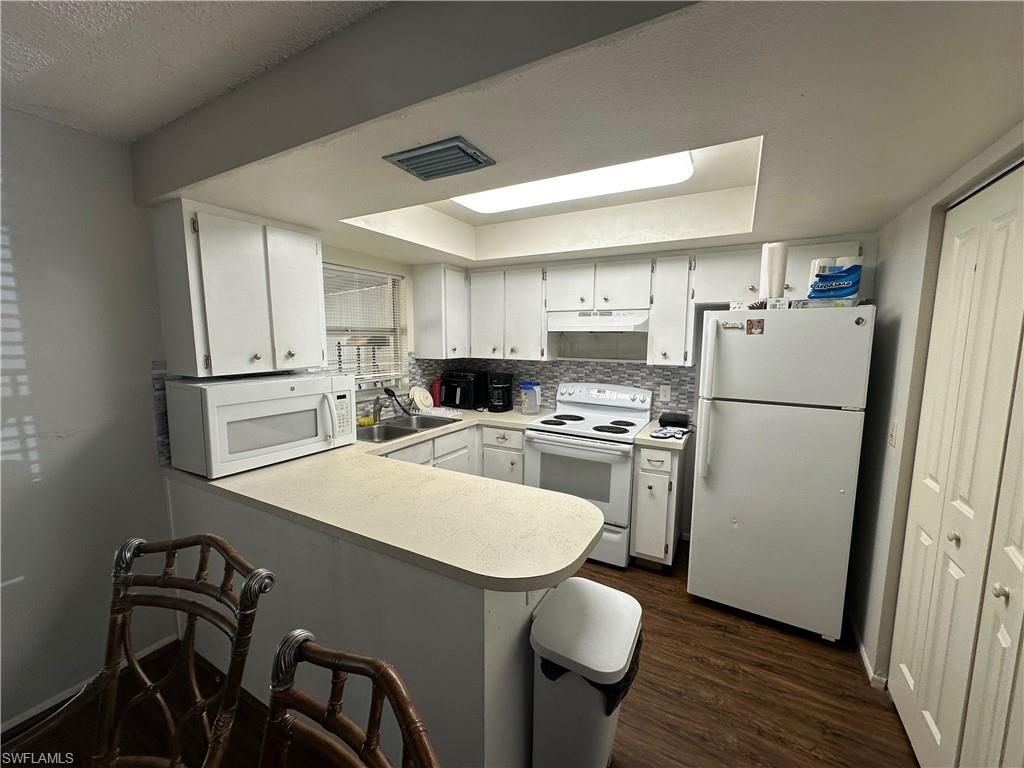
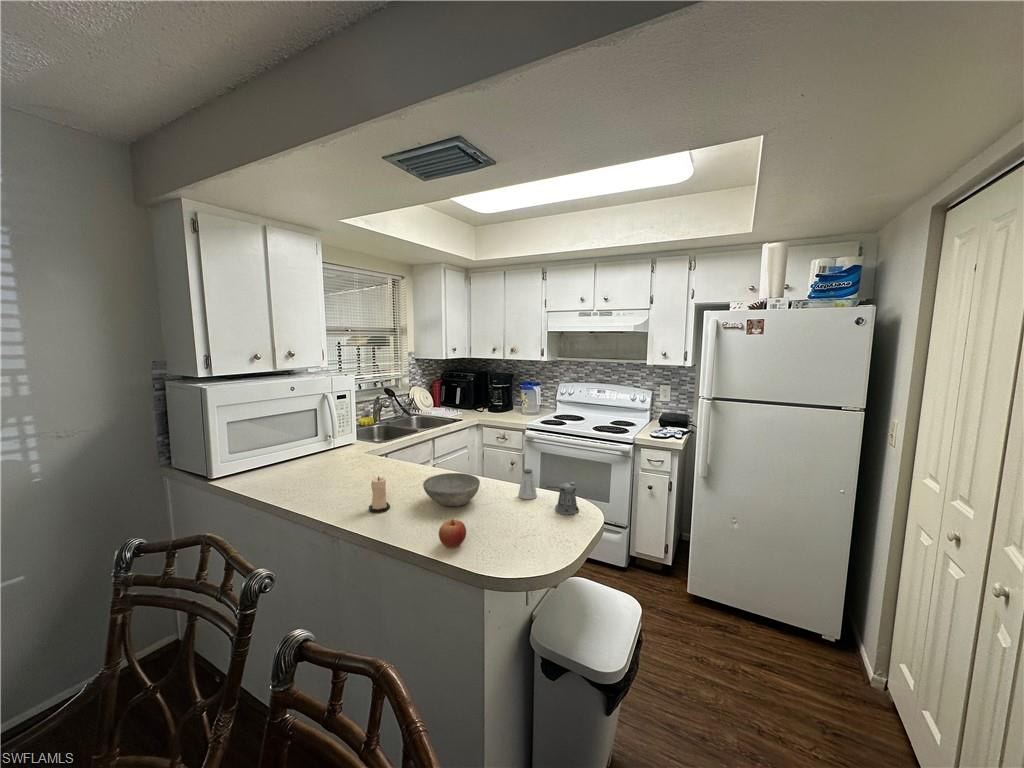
+ bowl (451, 492)
+ saltshaker (527, 483)
+ candle (379, 492)
+ apple (452, 531)
+ pepper shaker (564, 496)
